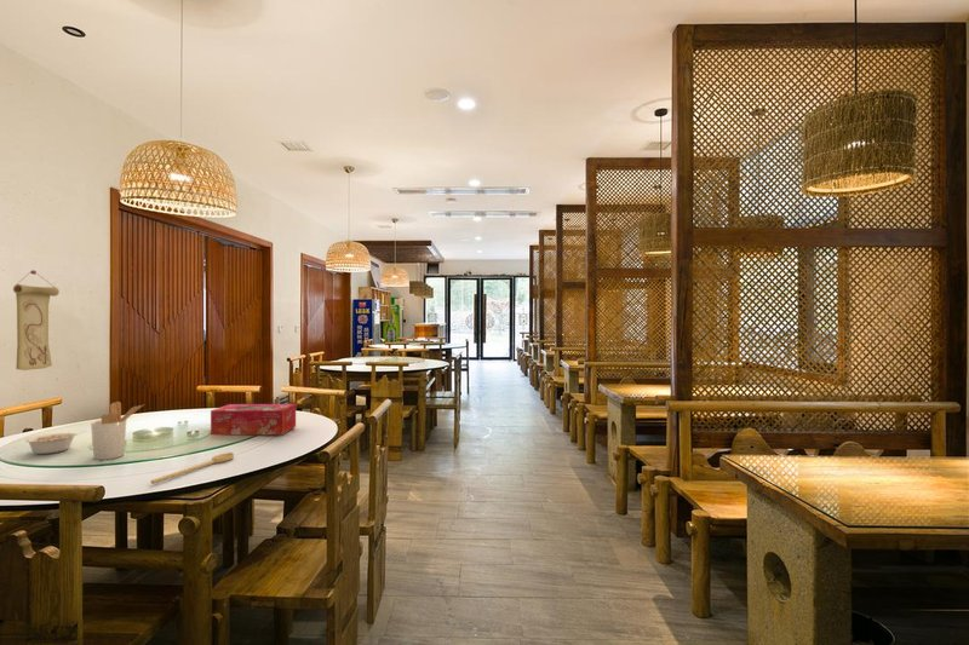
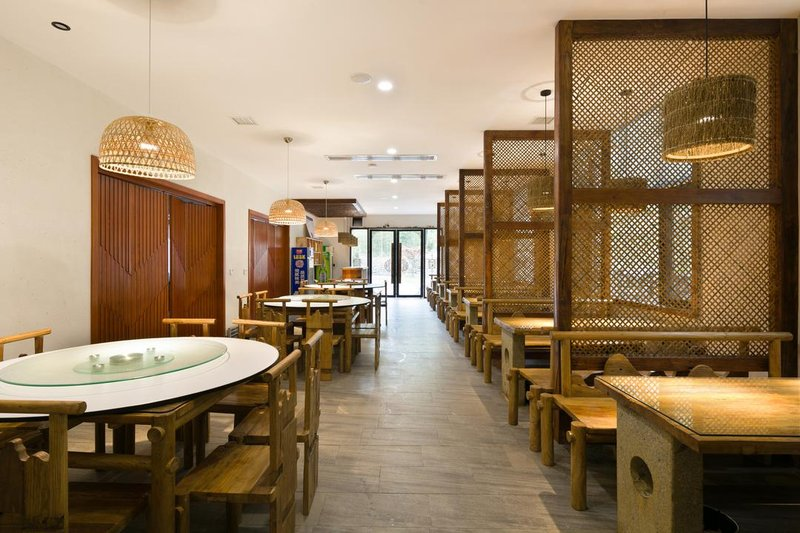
- legume (53, 442)
- tissue box (254, 419)
- spoon (195, 467)
- utensil holder (117, 430)
- wall scroll (36, 319)
